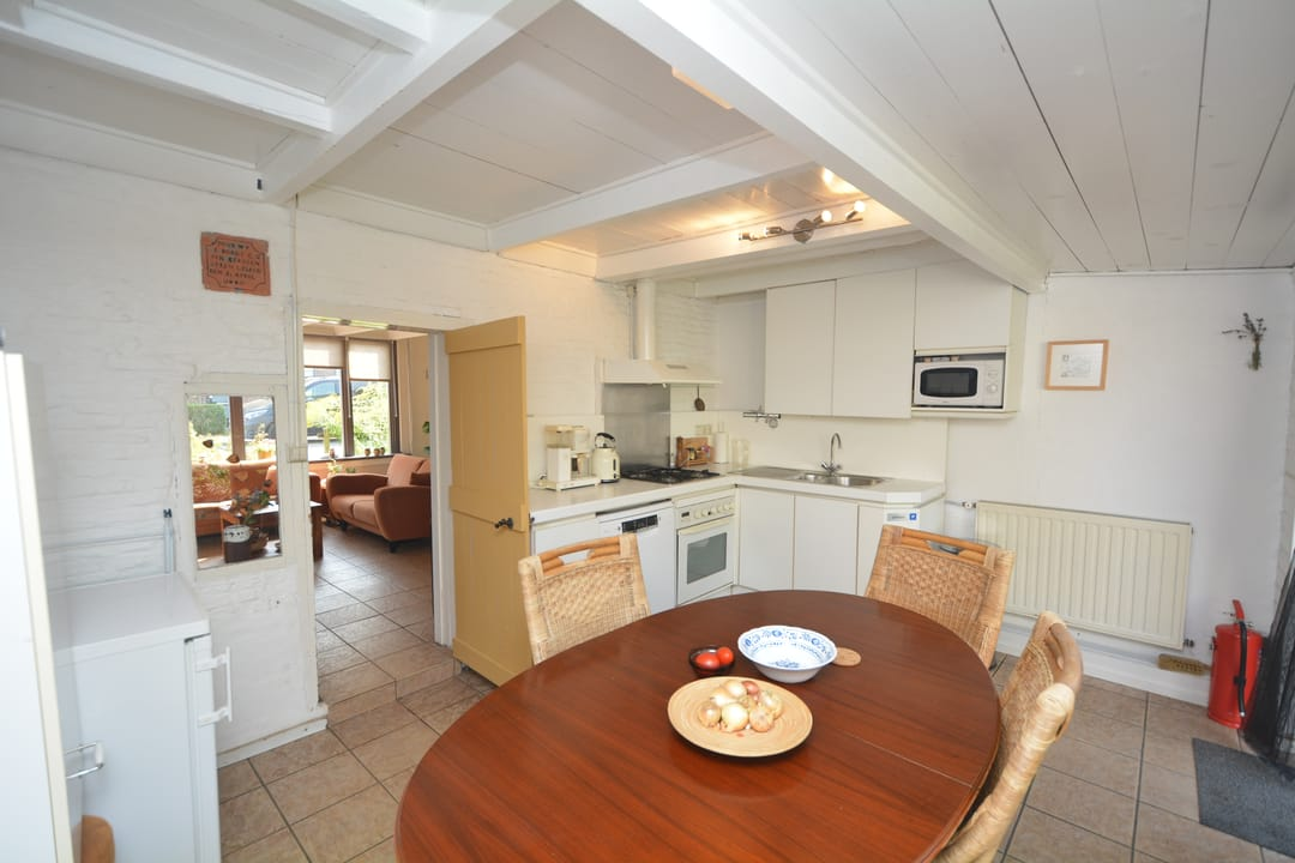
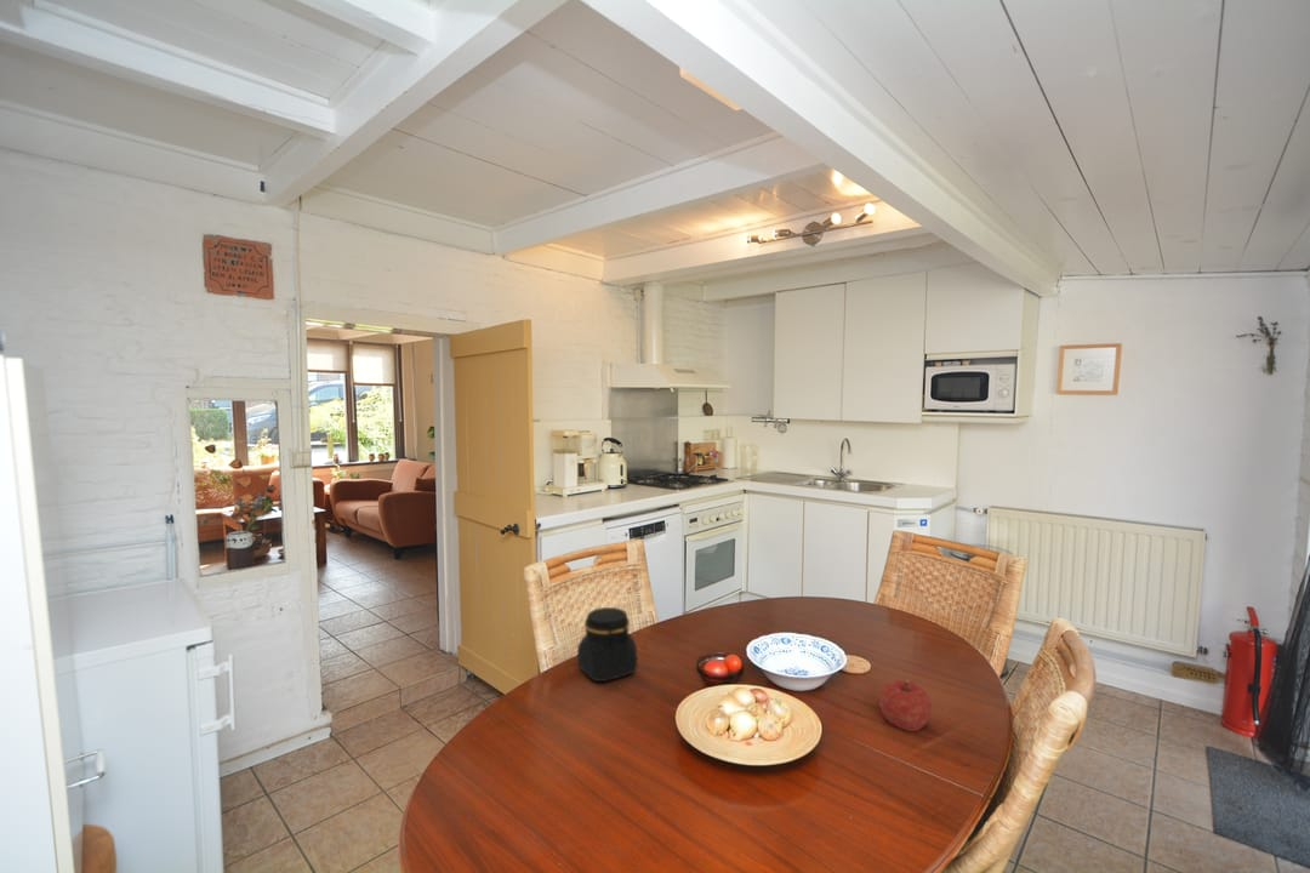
+ fruit (906, 701)
+ jar (606, 641)
